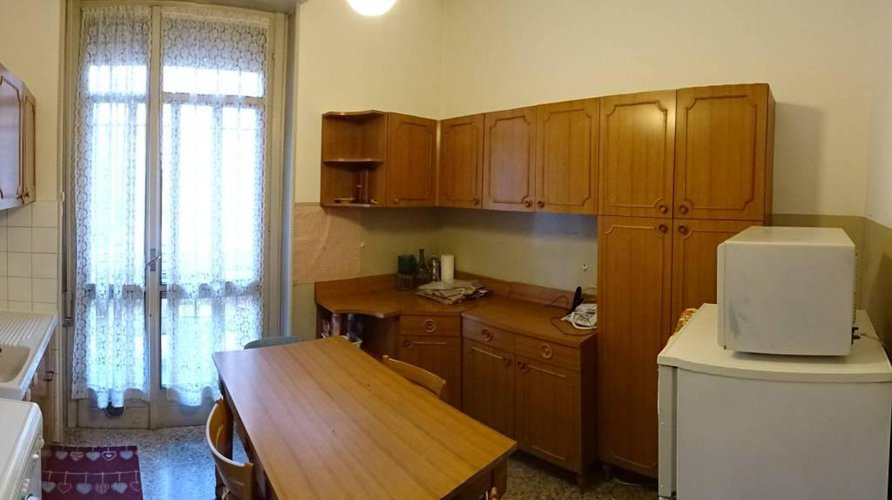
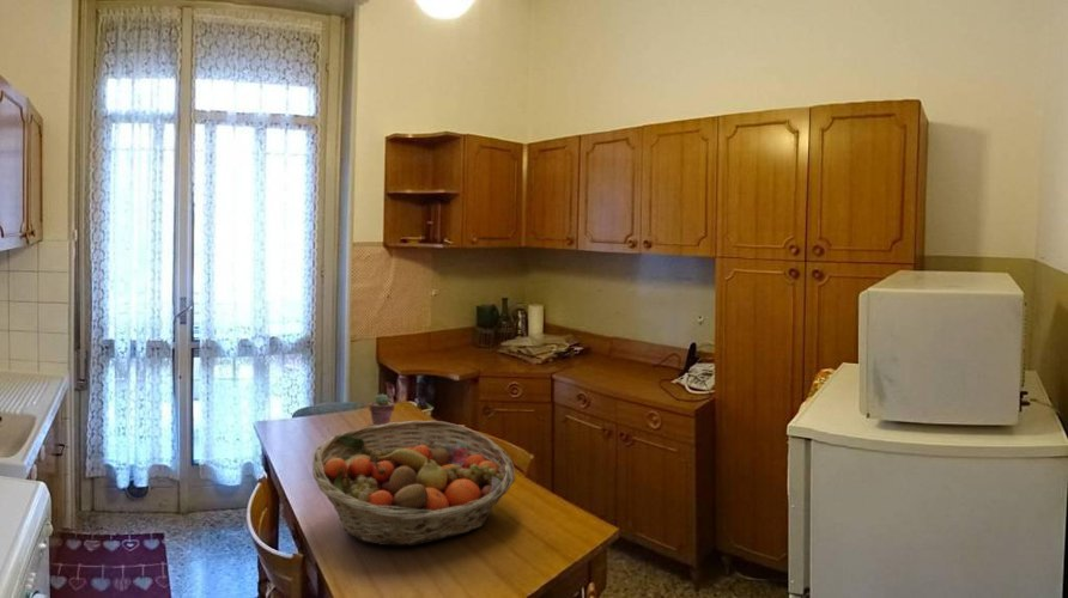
+ fruit basket (415, 477)
+ potted succulent (381, 409)
